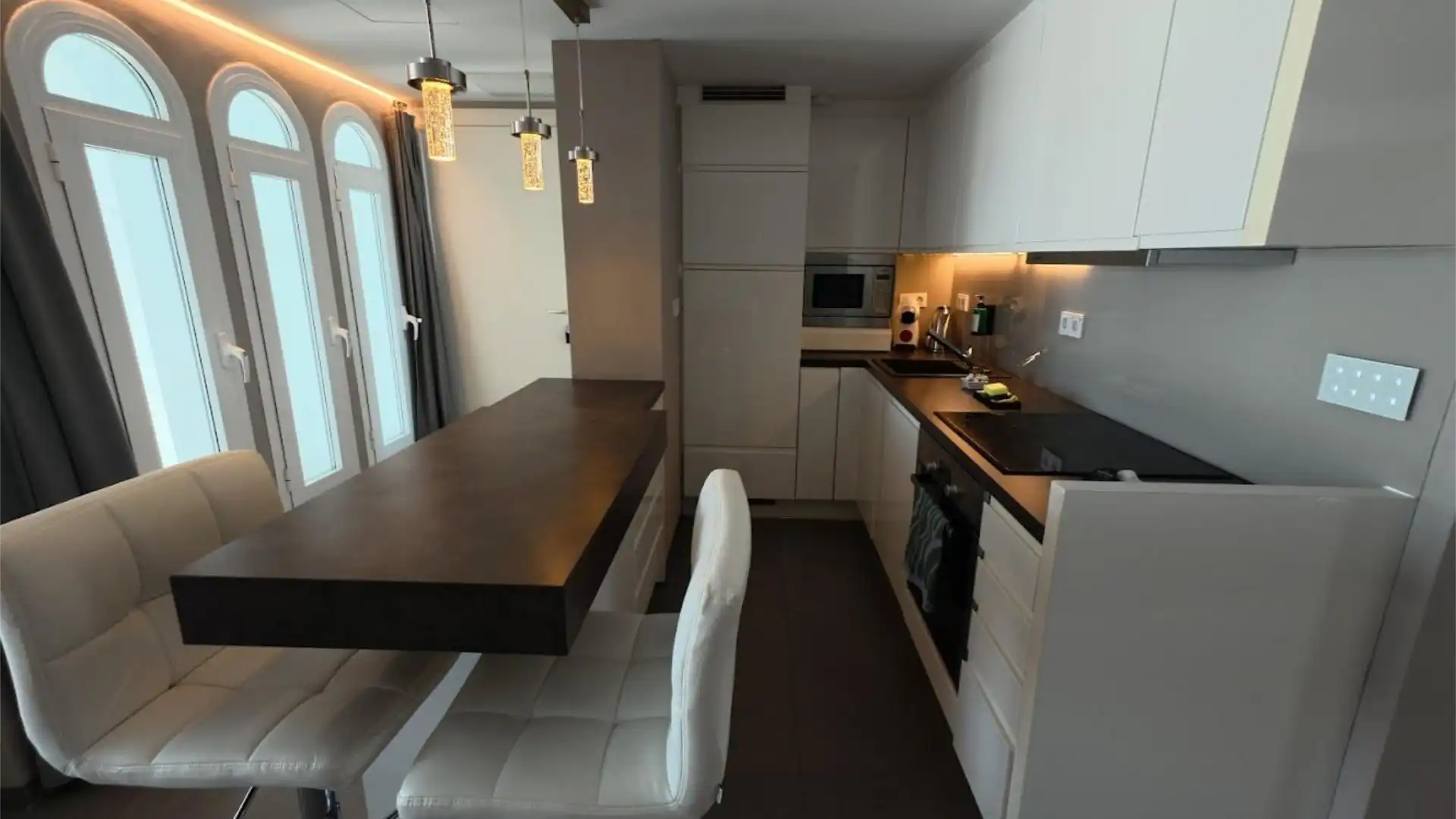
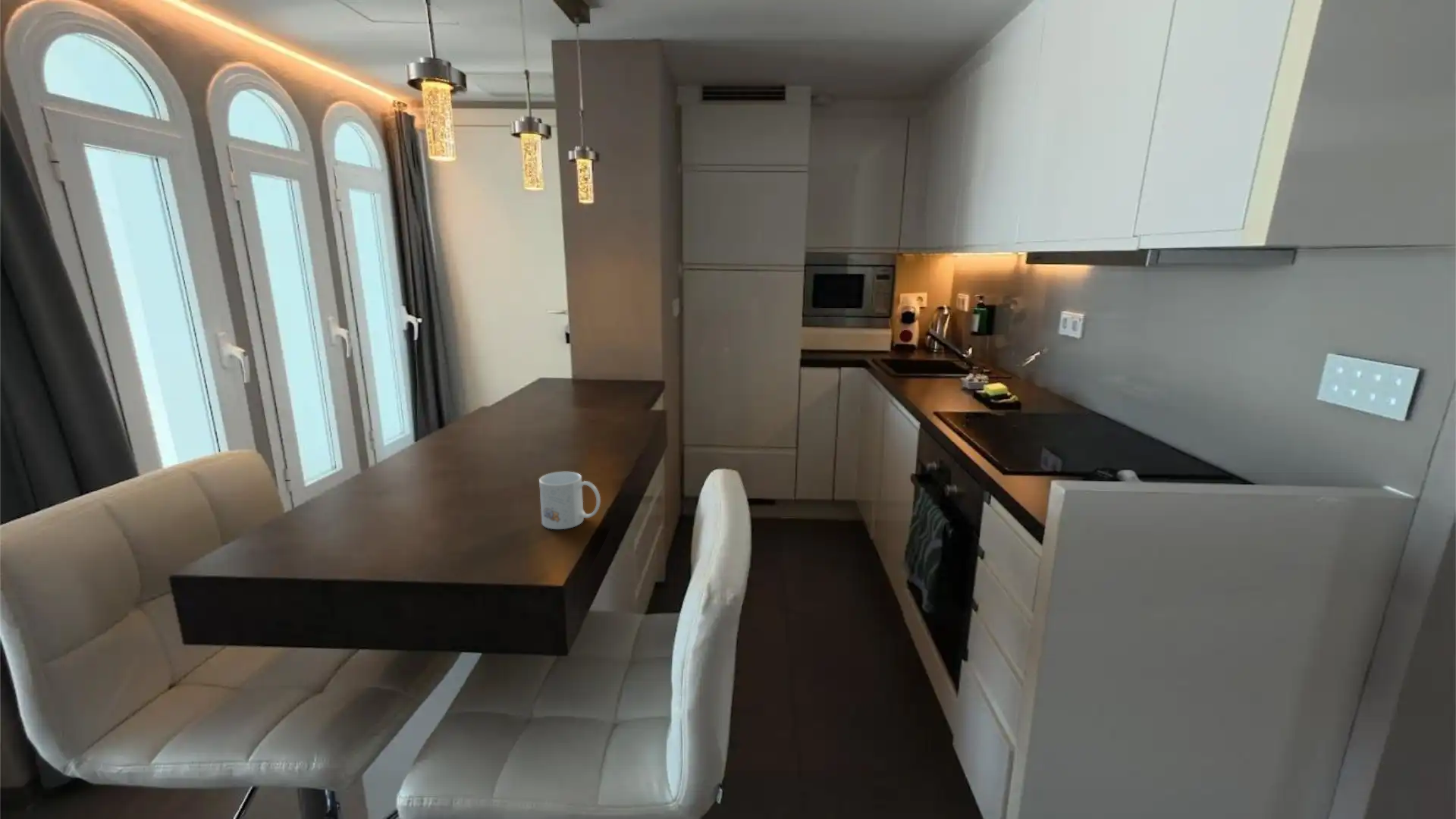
+ mug (570, 500)
